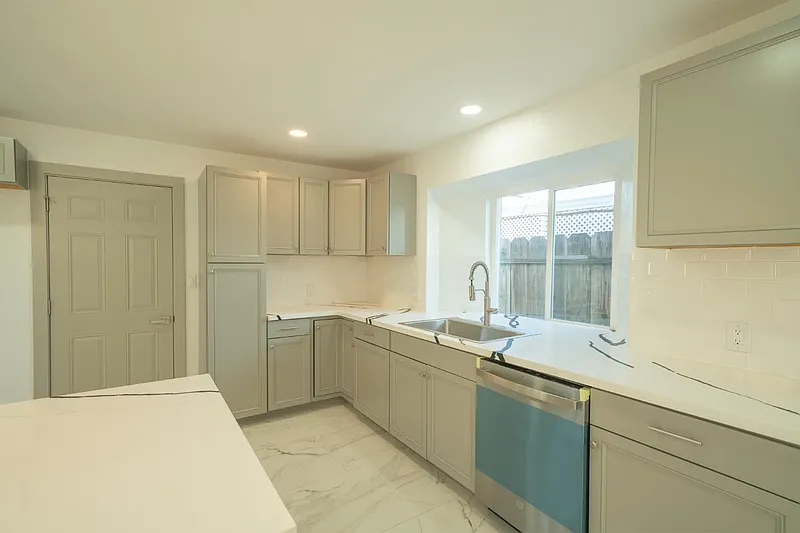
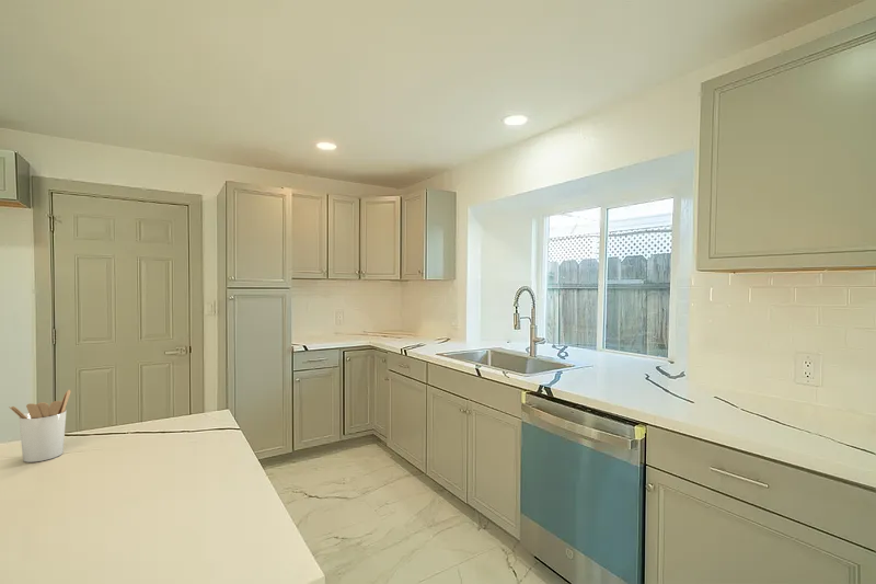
+ utensil holder (44, 426)
